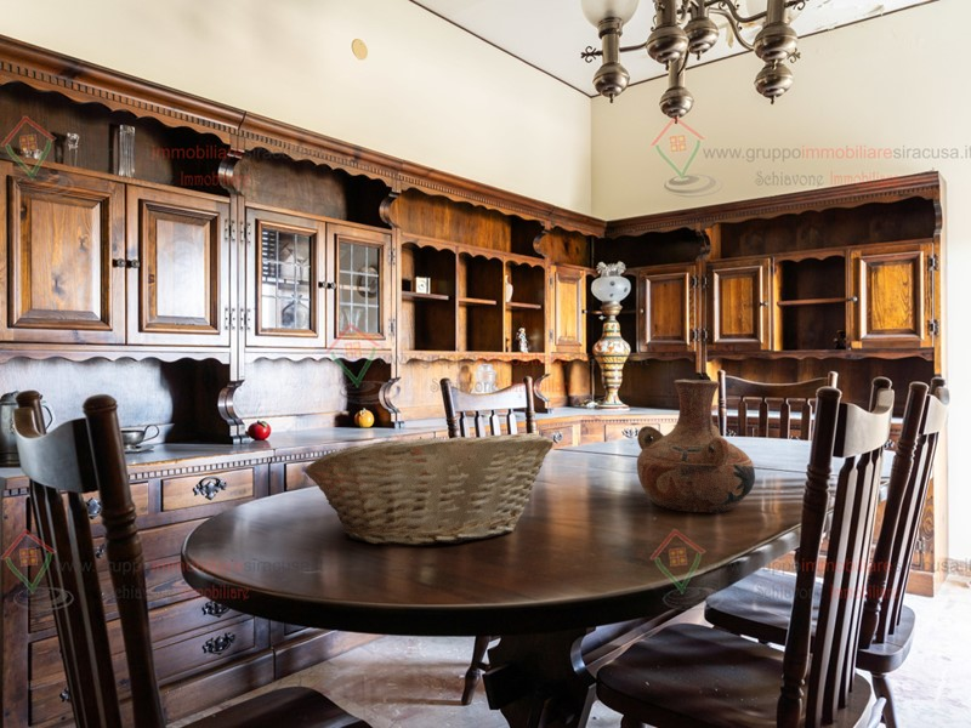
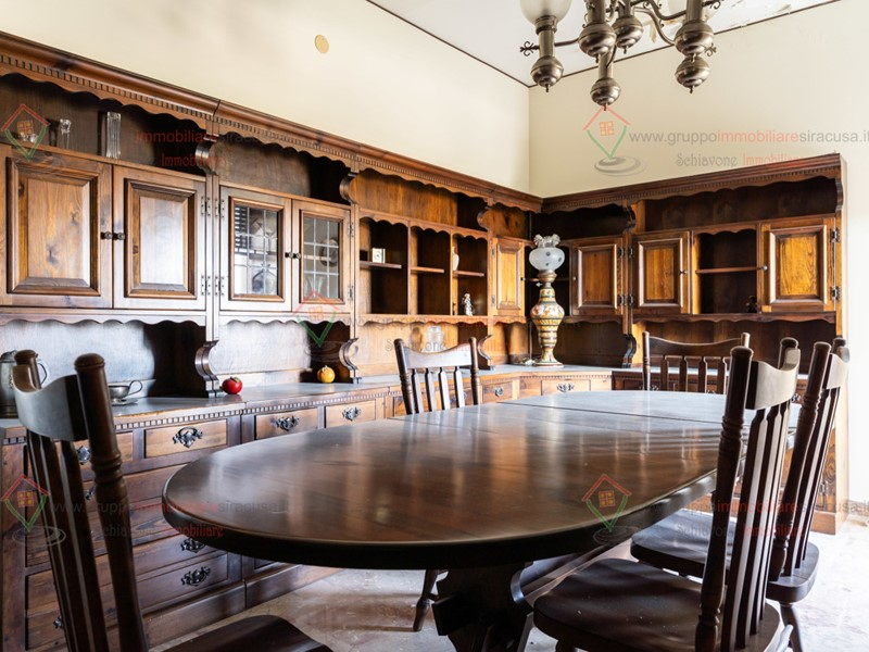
- fruit basket (433, 478)
- vase (693, 442)
